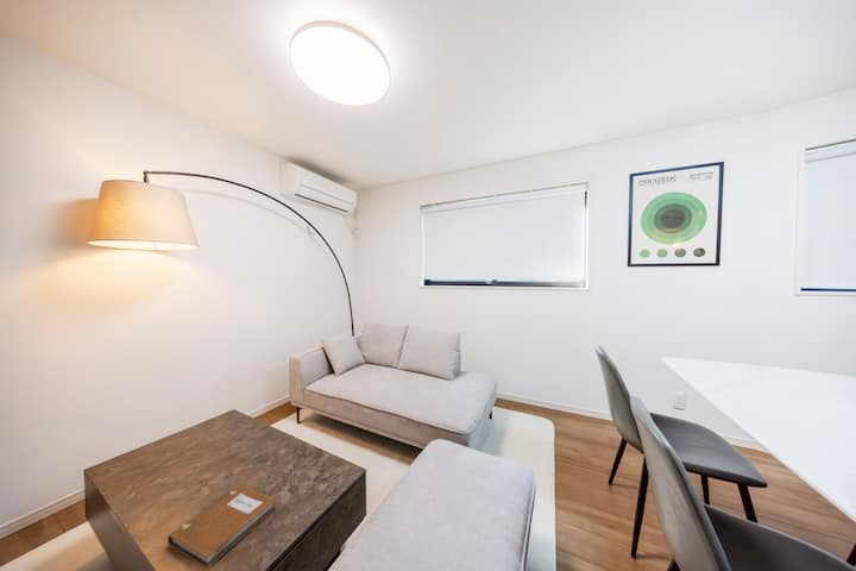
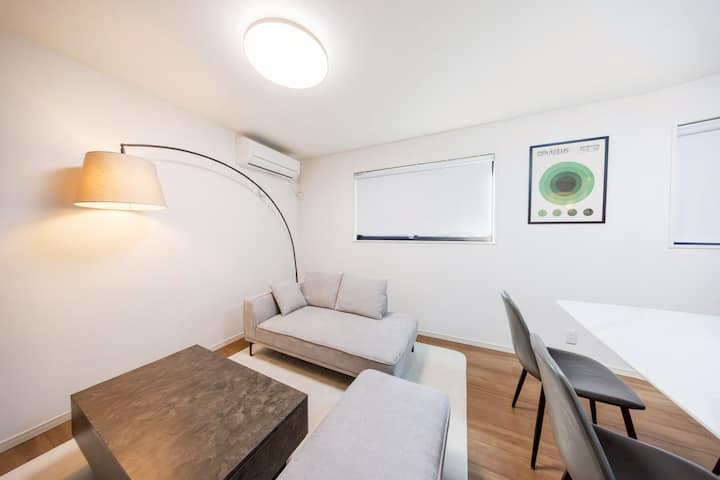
- notebook (227, 517)
